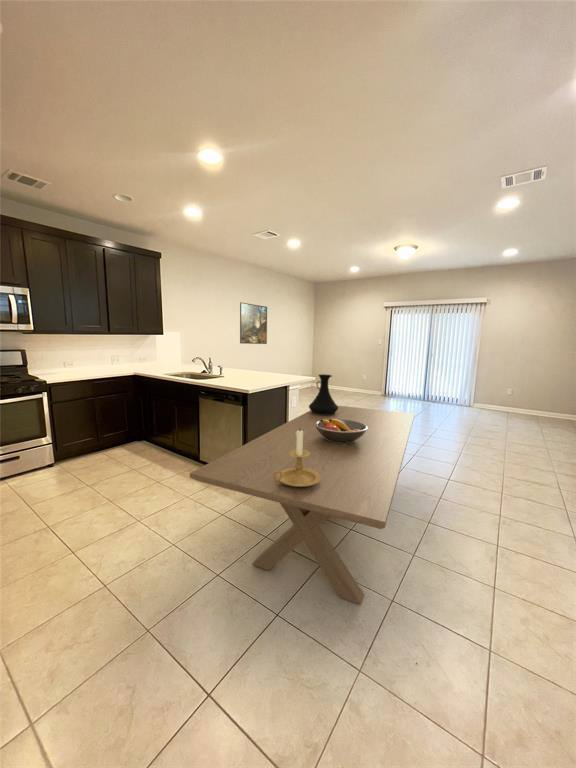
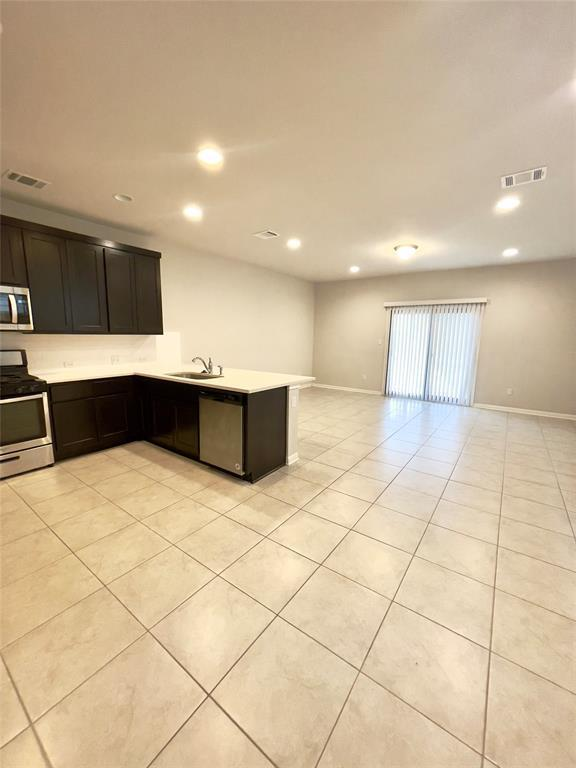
- dining table (336, 480)
- candle holder (299, 454)
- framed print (254, 324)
- vase (324, 393)
- fruit bowl (340, 429)
